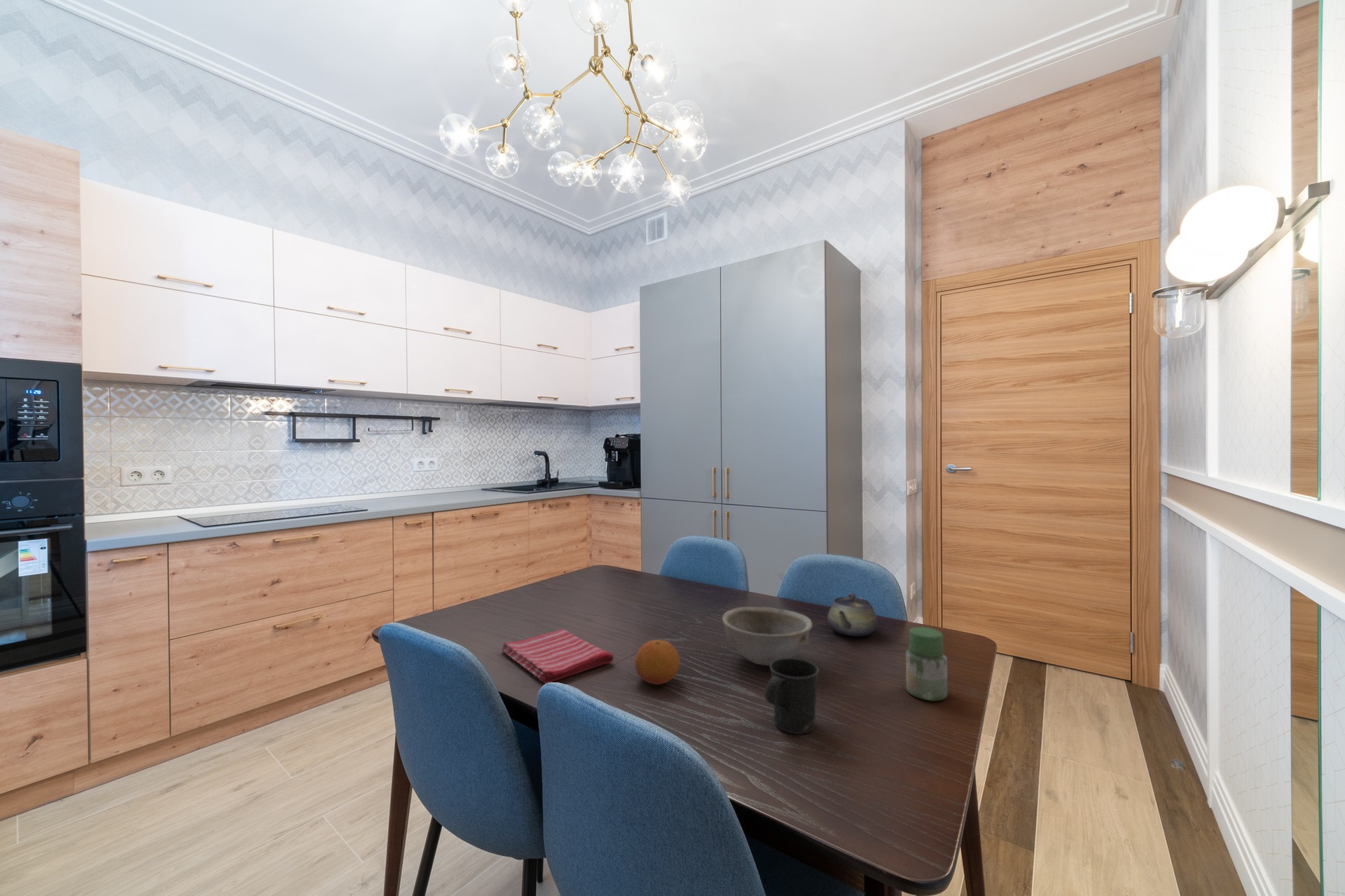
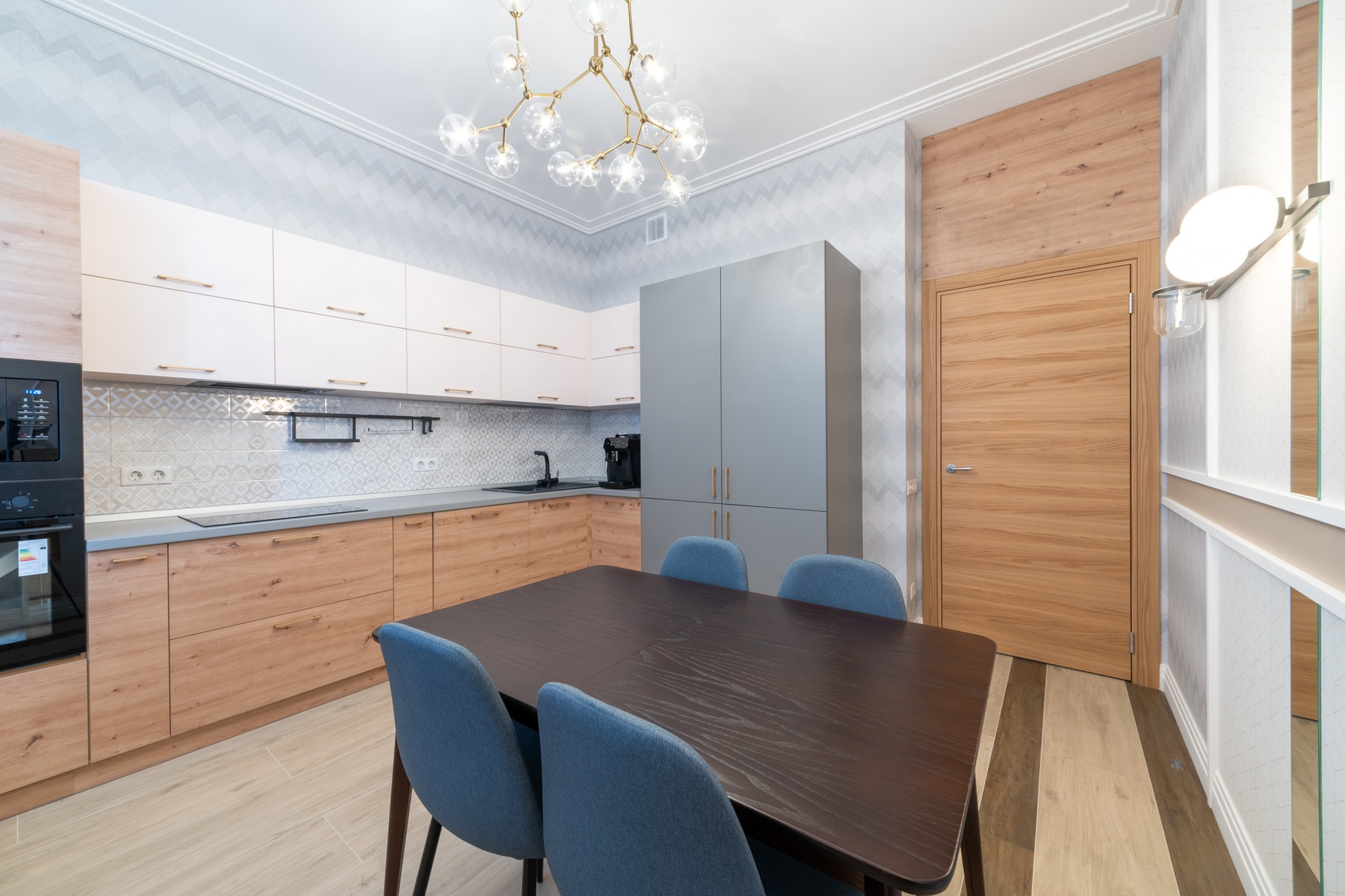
- bowl (766, 640)
- jar (926, 662)
- dish towel (556, 652)
- teapot (851, 613)
- mug (789, 698)
- fruit (657, 661)
